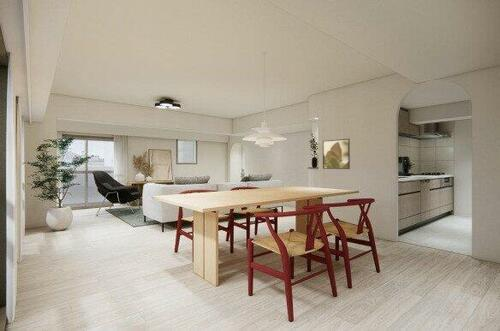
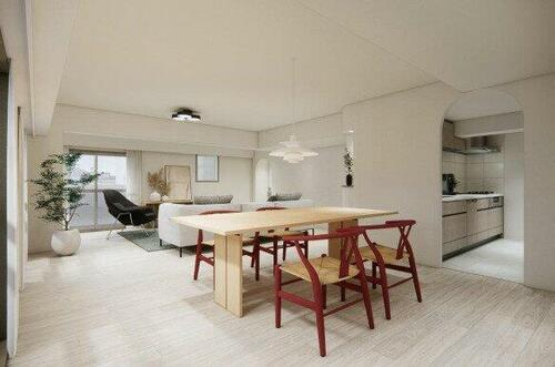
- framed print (335, 154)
